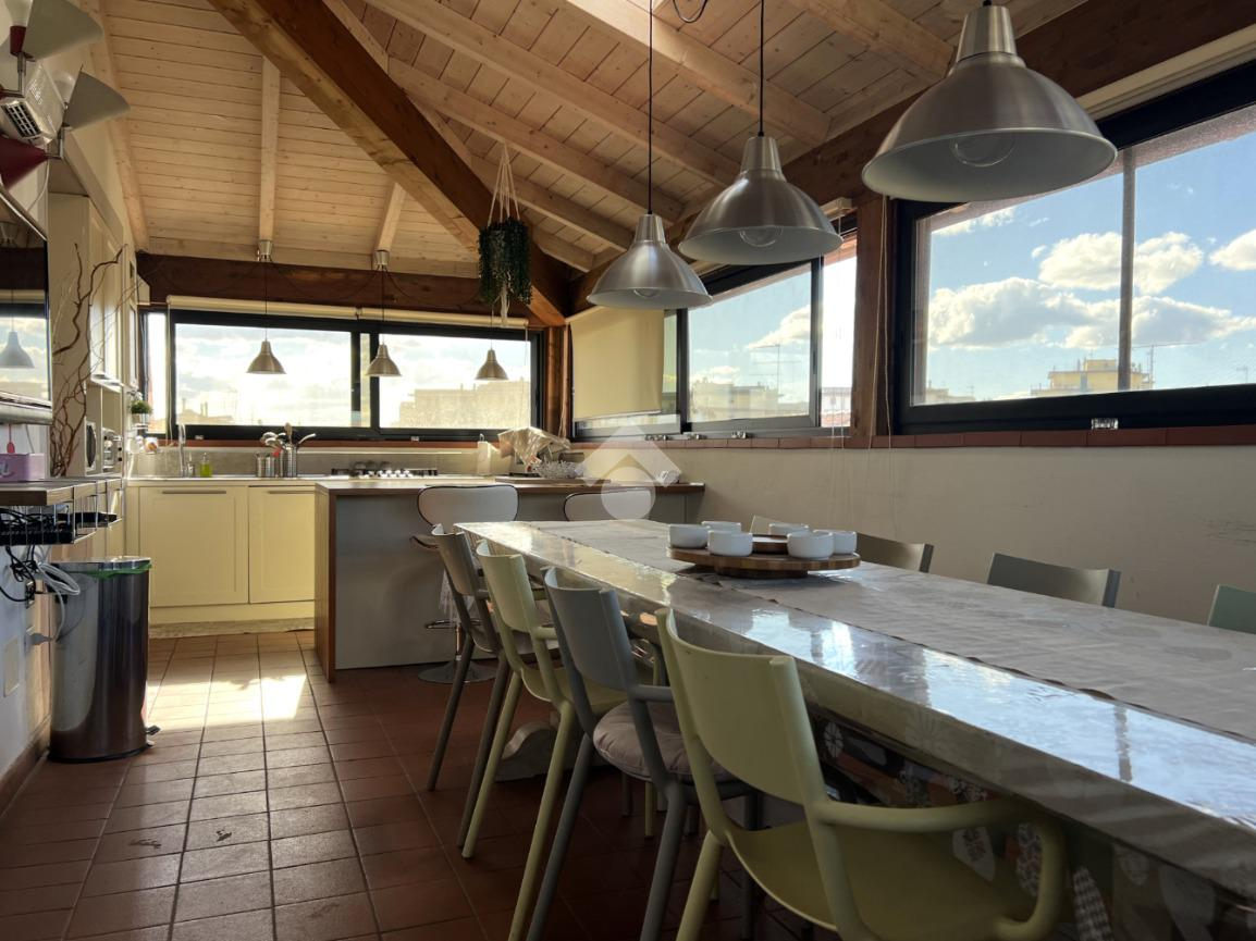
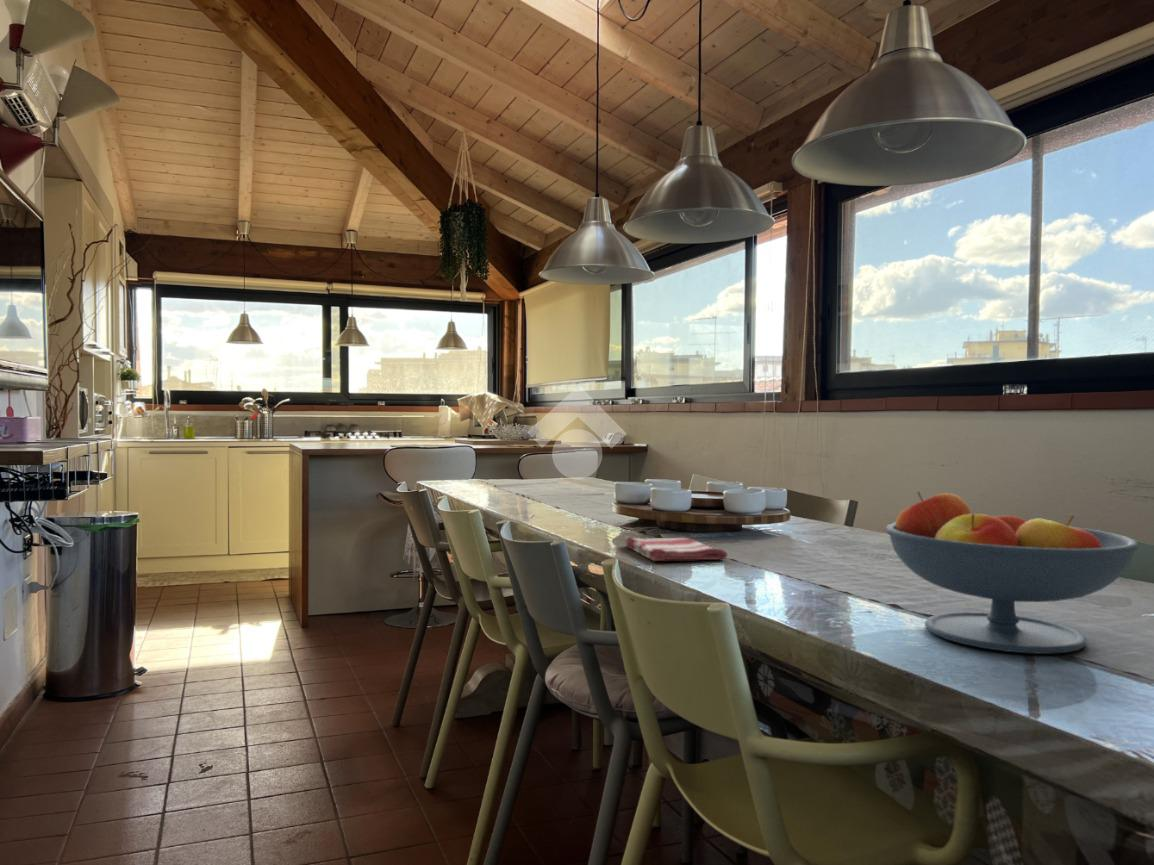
+ dish towel (672, 546)
+ fruit bowl (1003, 565)
